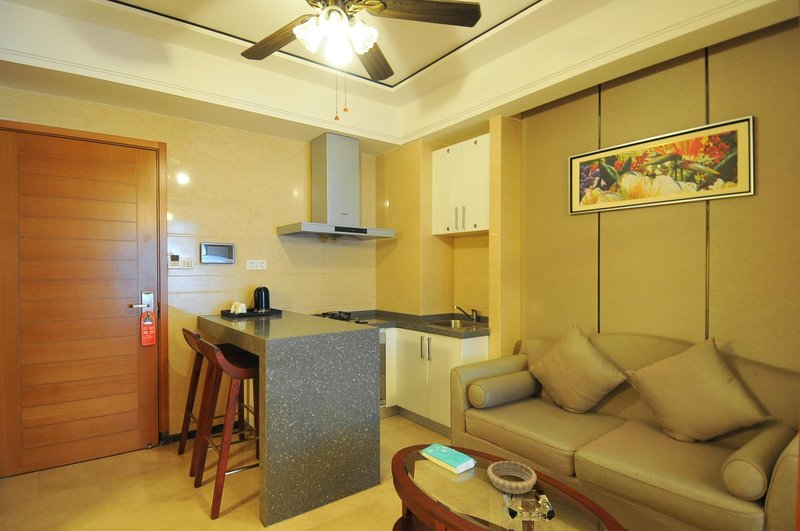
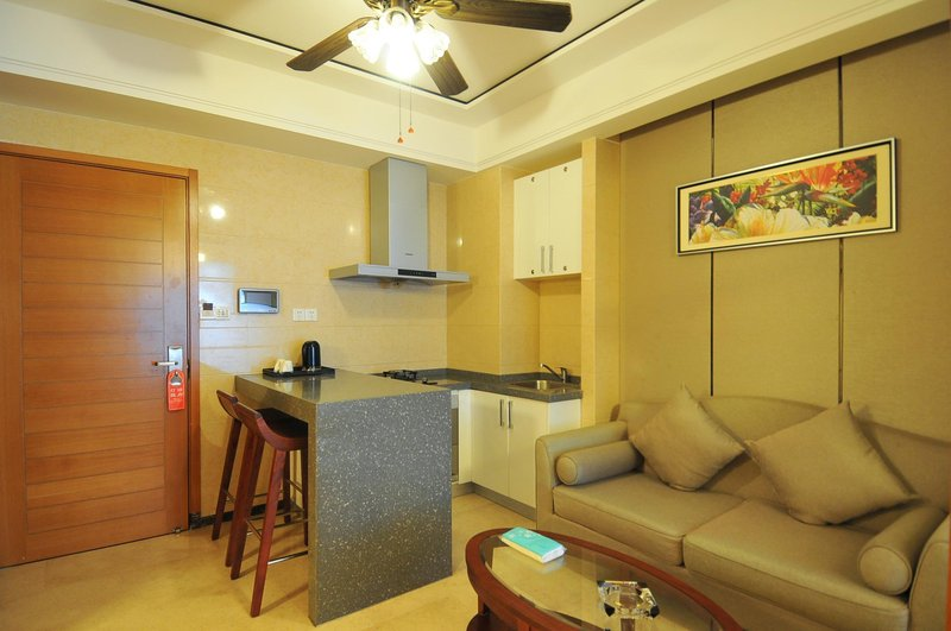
- decorative bowl (513, 475)
